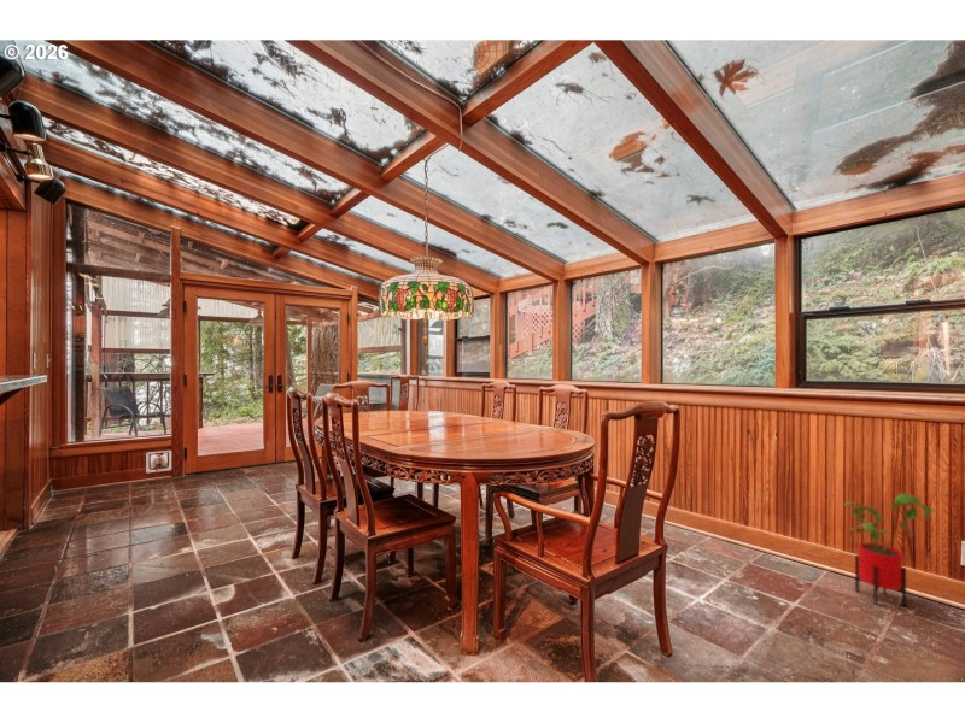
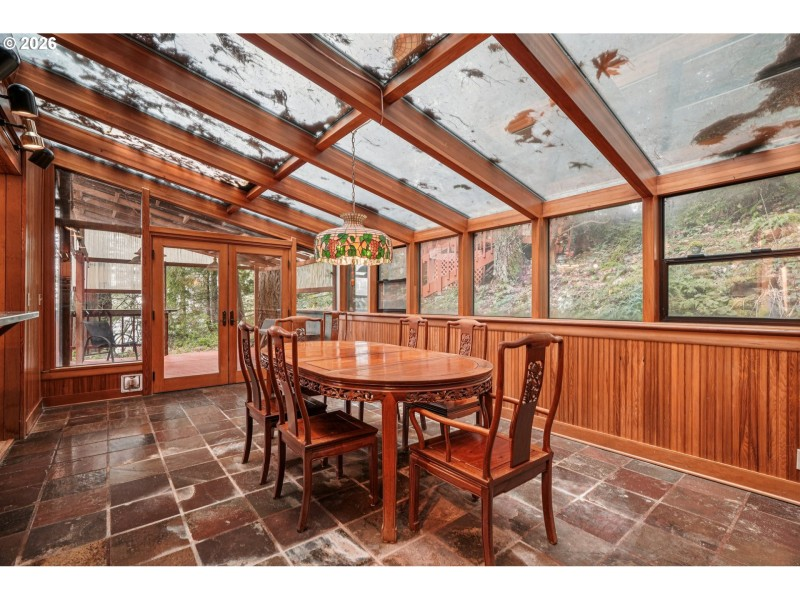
- house plant (884, 545)
